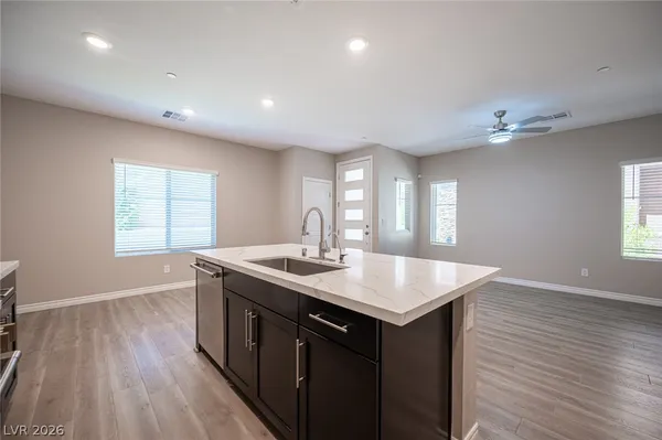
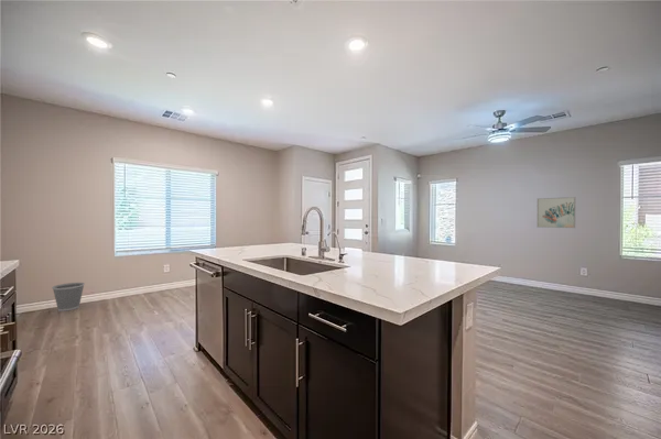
+ wall art (555, 212)
+ wastebasket (68, 296)
